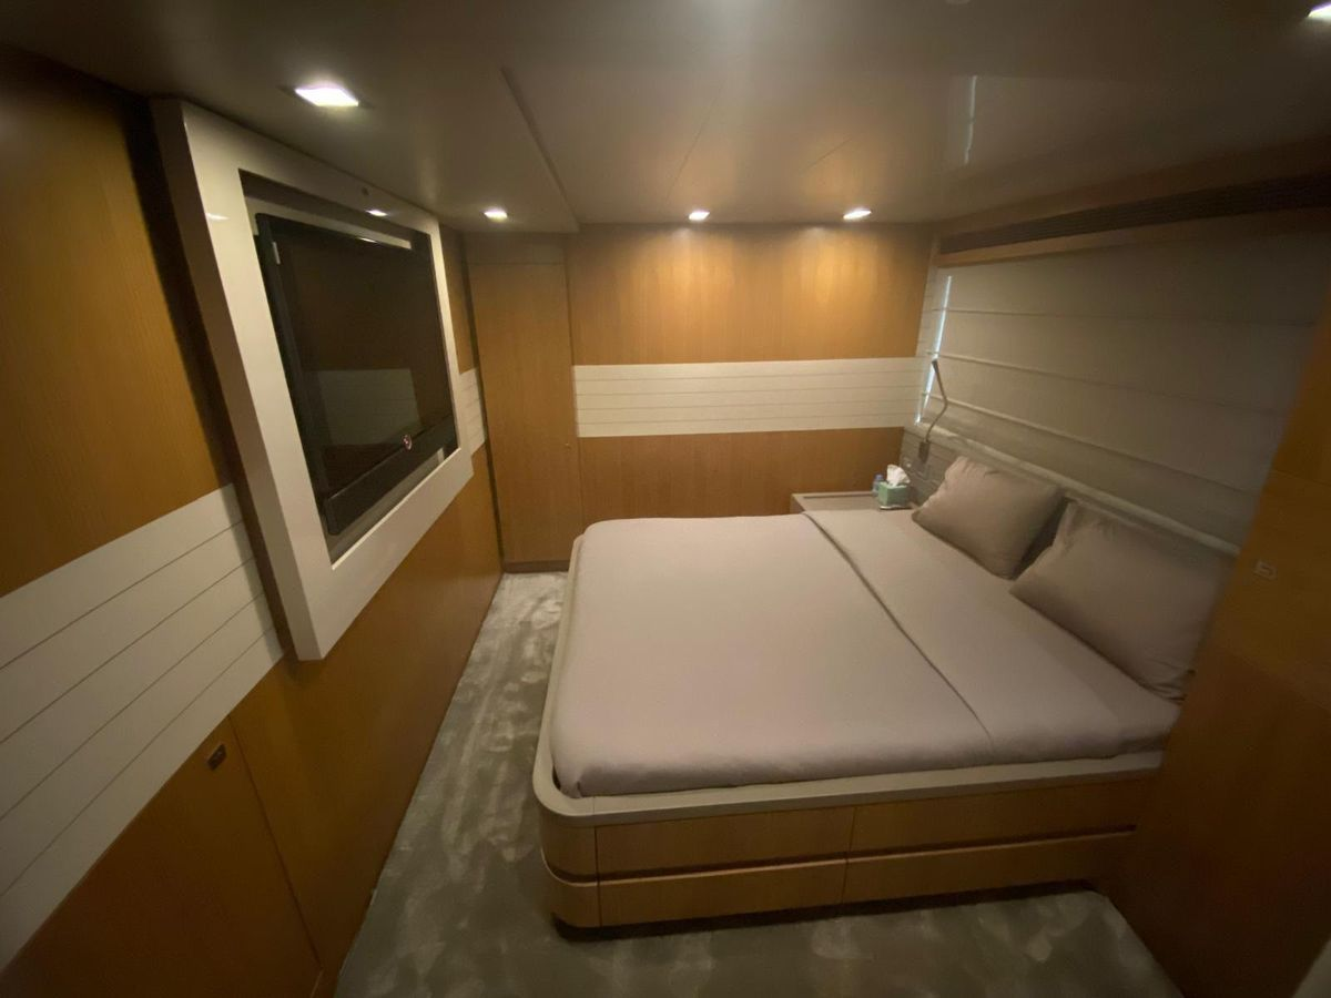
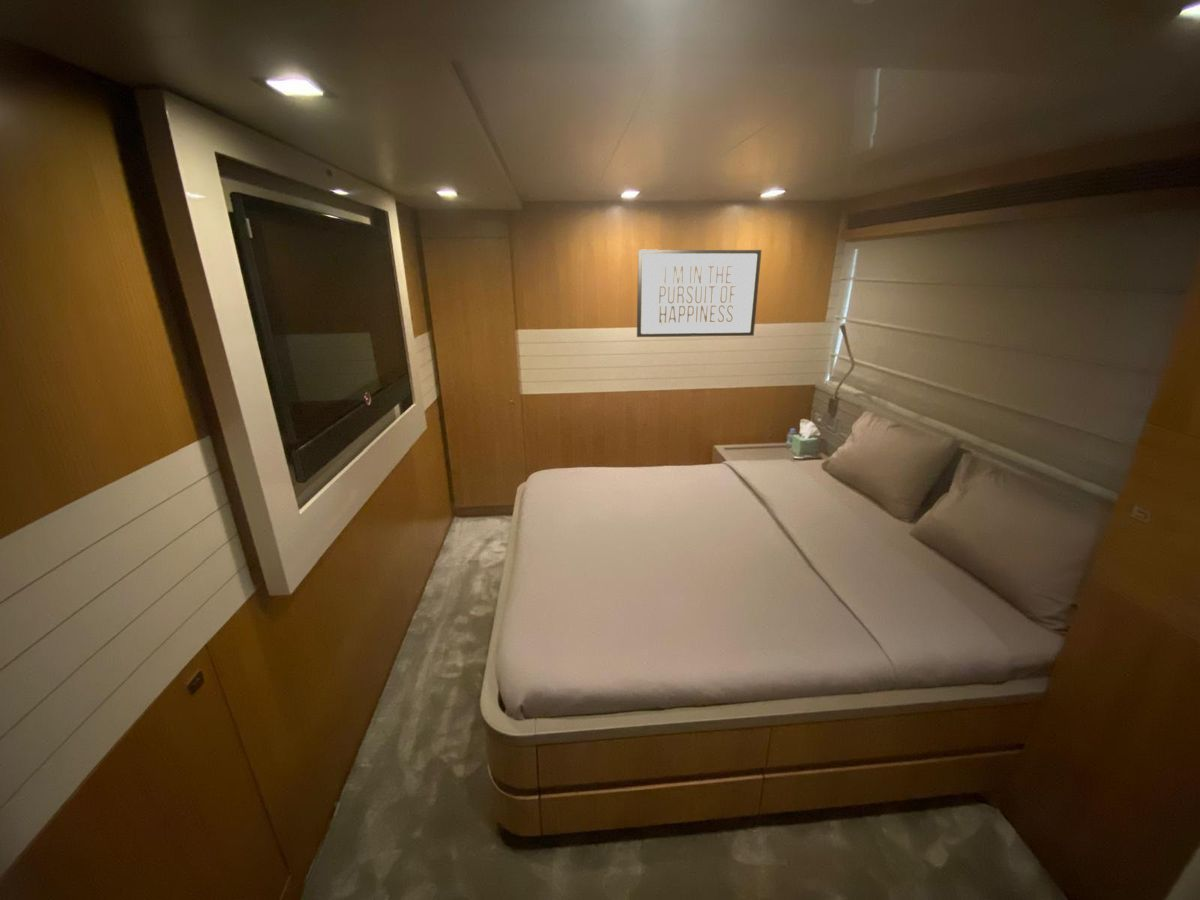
+ mirror (698, 294)
